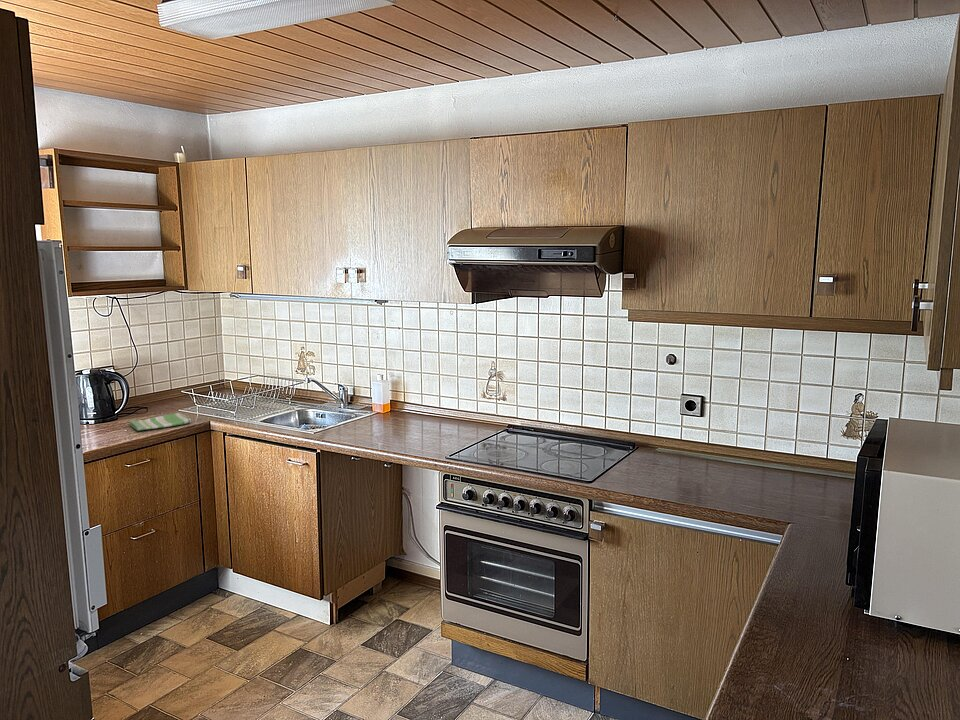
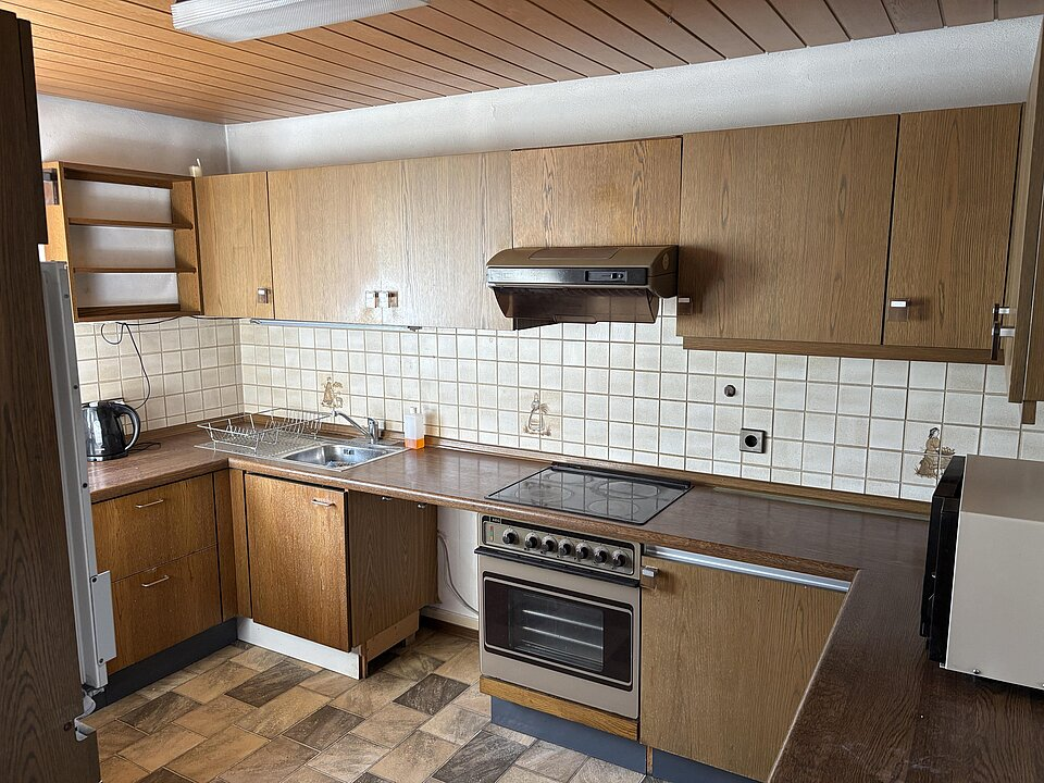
- dish towel (160, 421)
